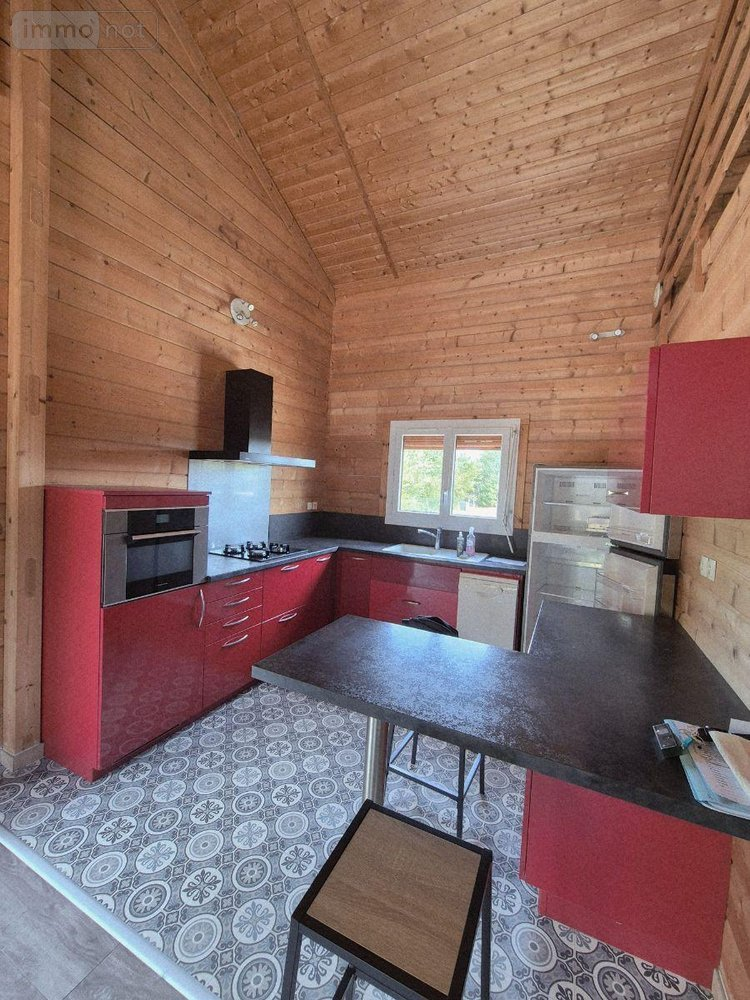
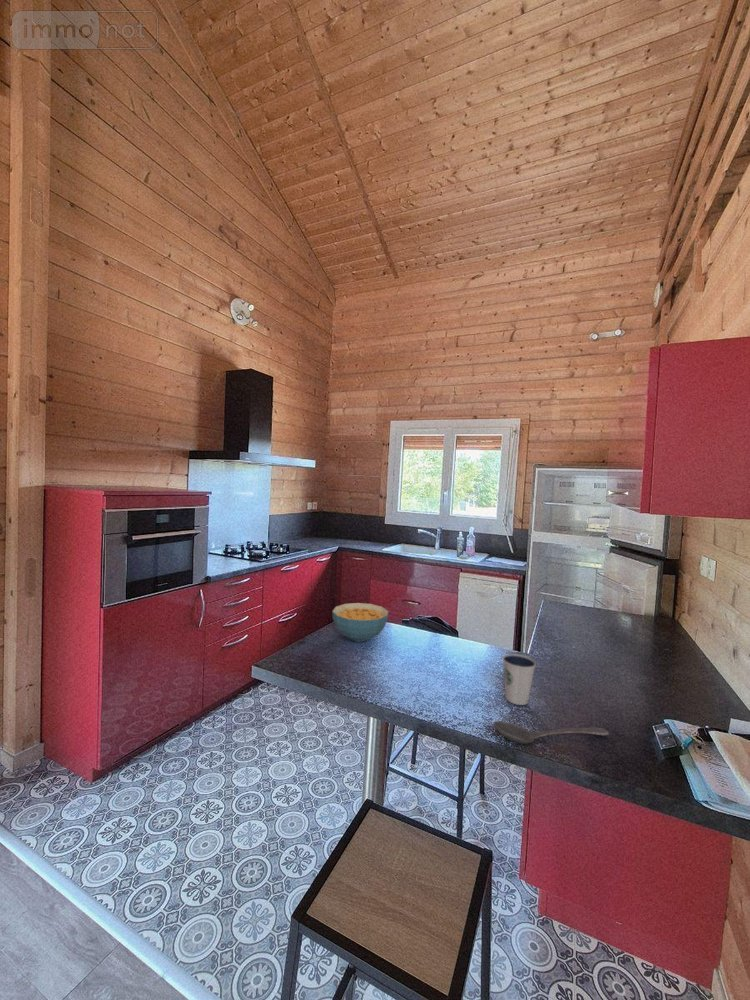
+ cereal bowl (360, 624)
+ stirrer (552, 730)
+ dixie cup (517, 680)
